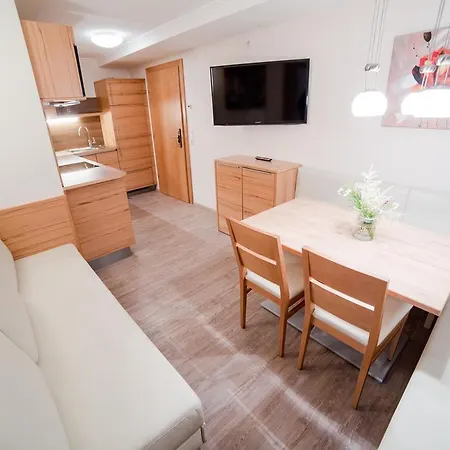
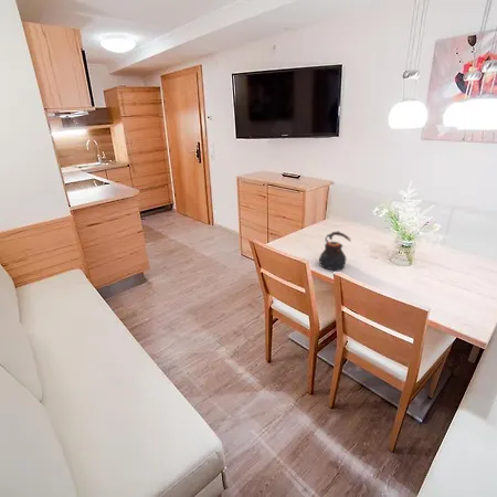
+ teapot (332, 247)
